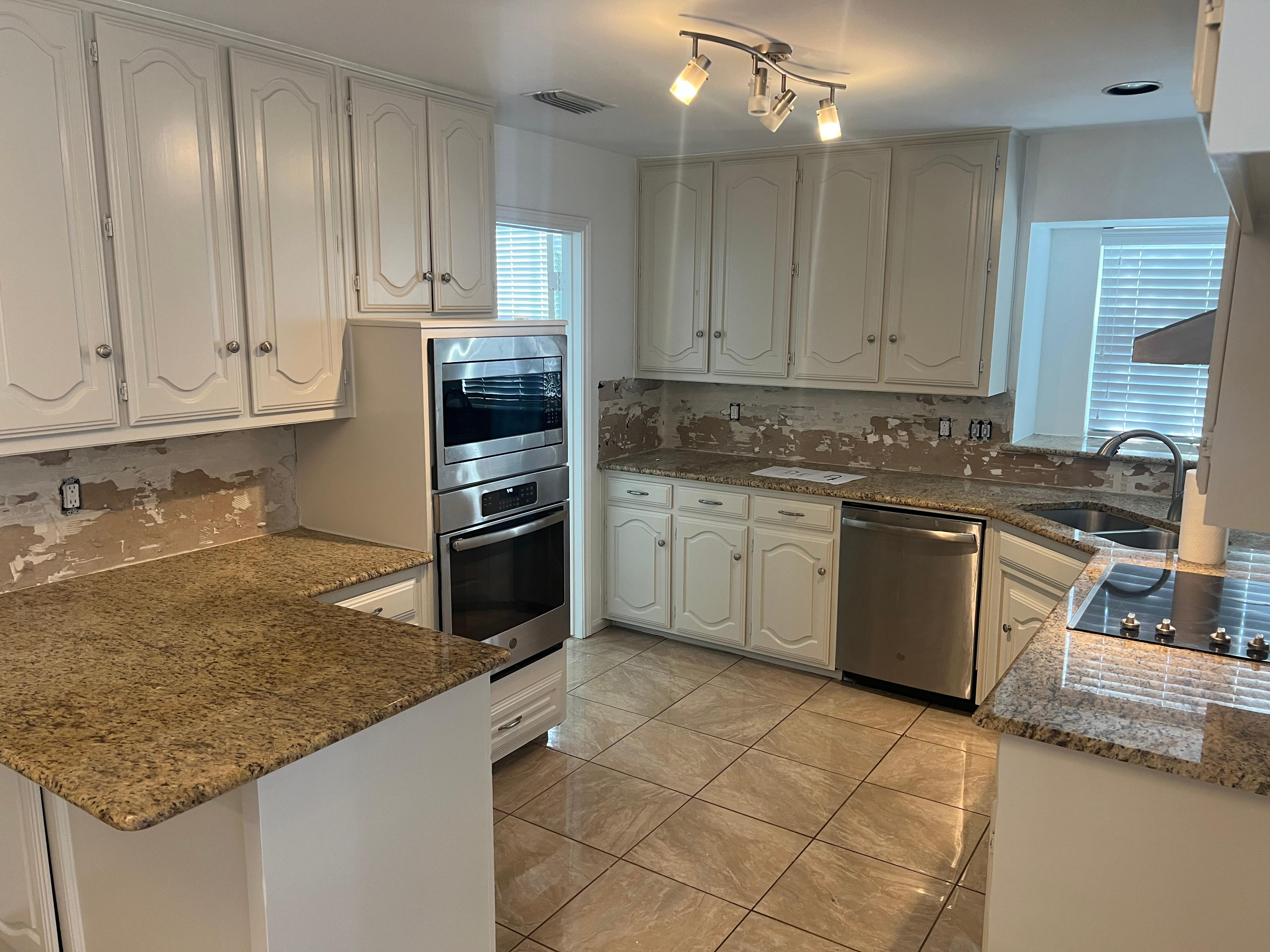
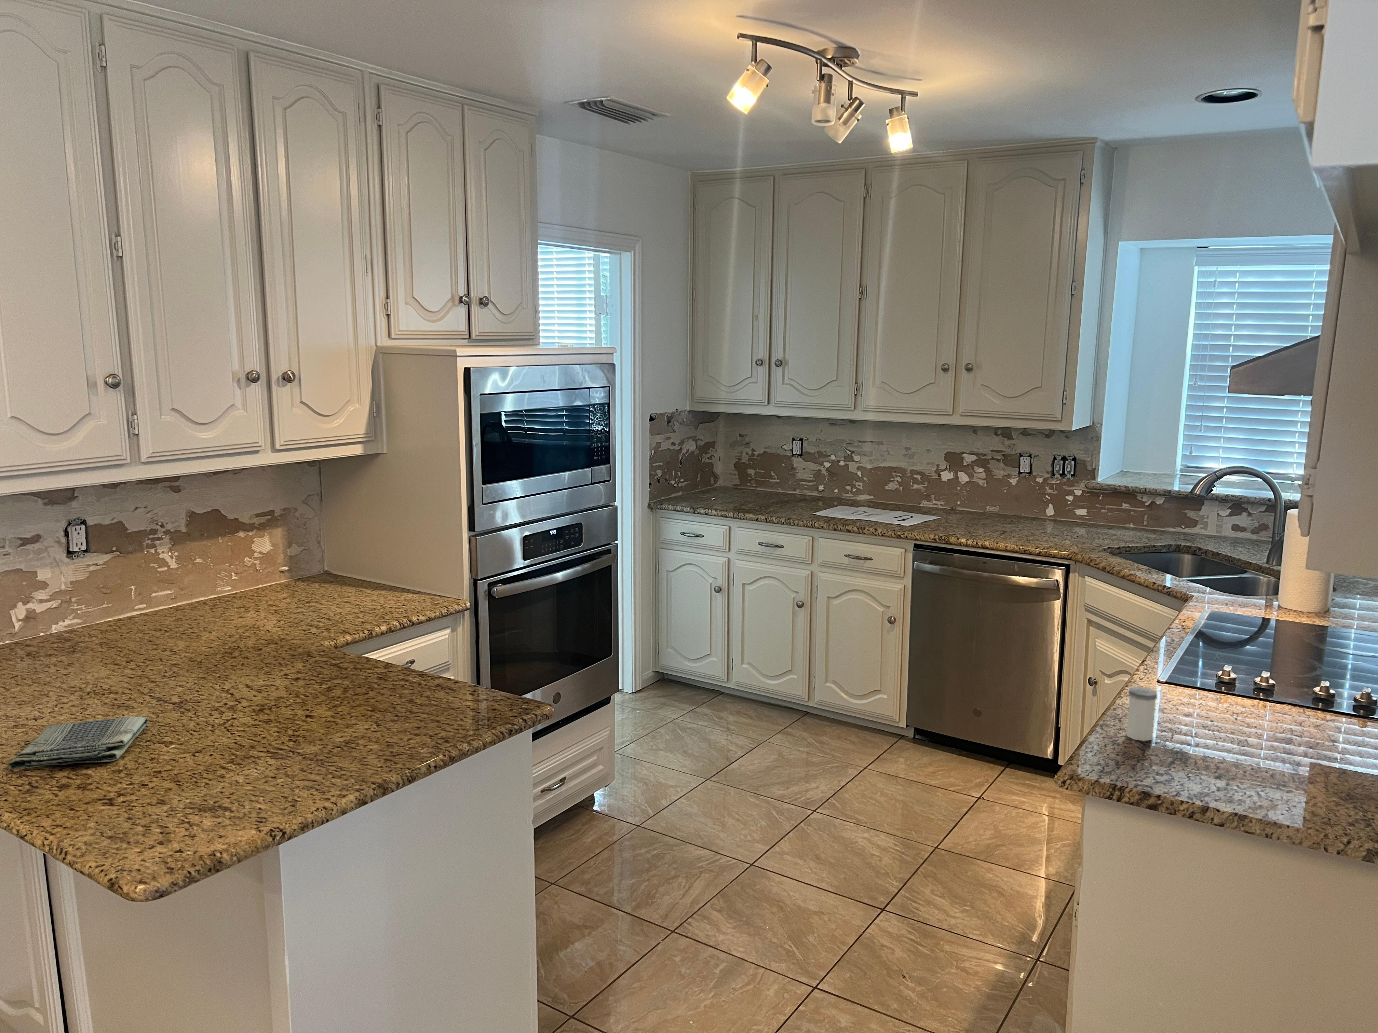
+ salt shaker (1140, 714)
+ dish towel (81, 739)
